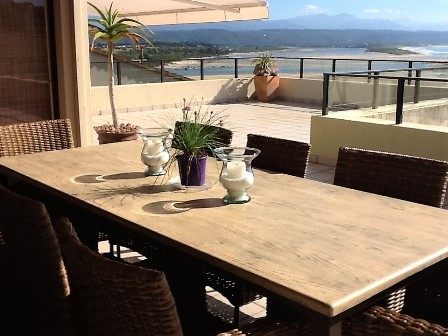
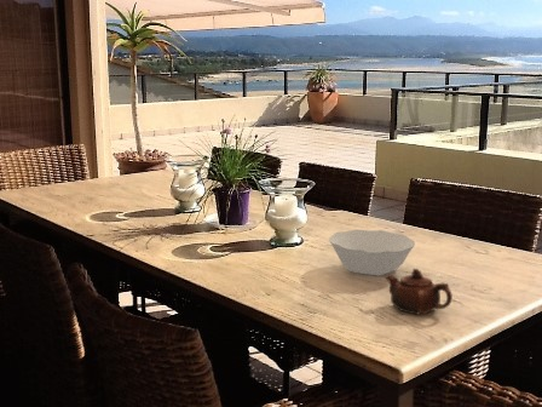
+ teapot (417, 288)
+ bowl (370, 253)
